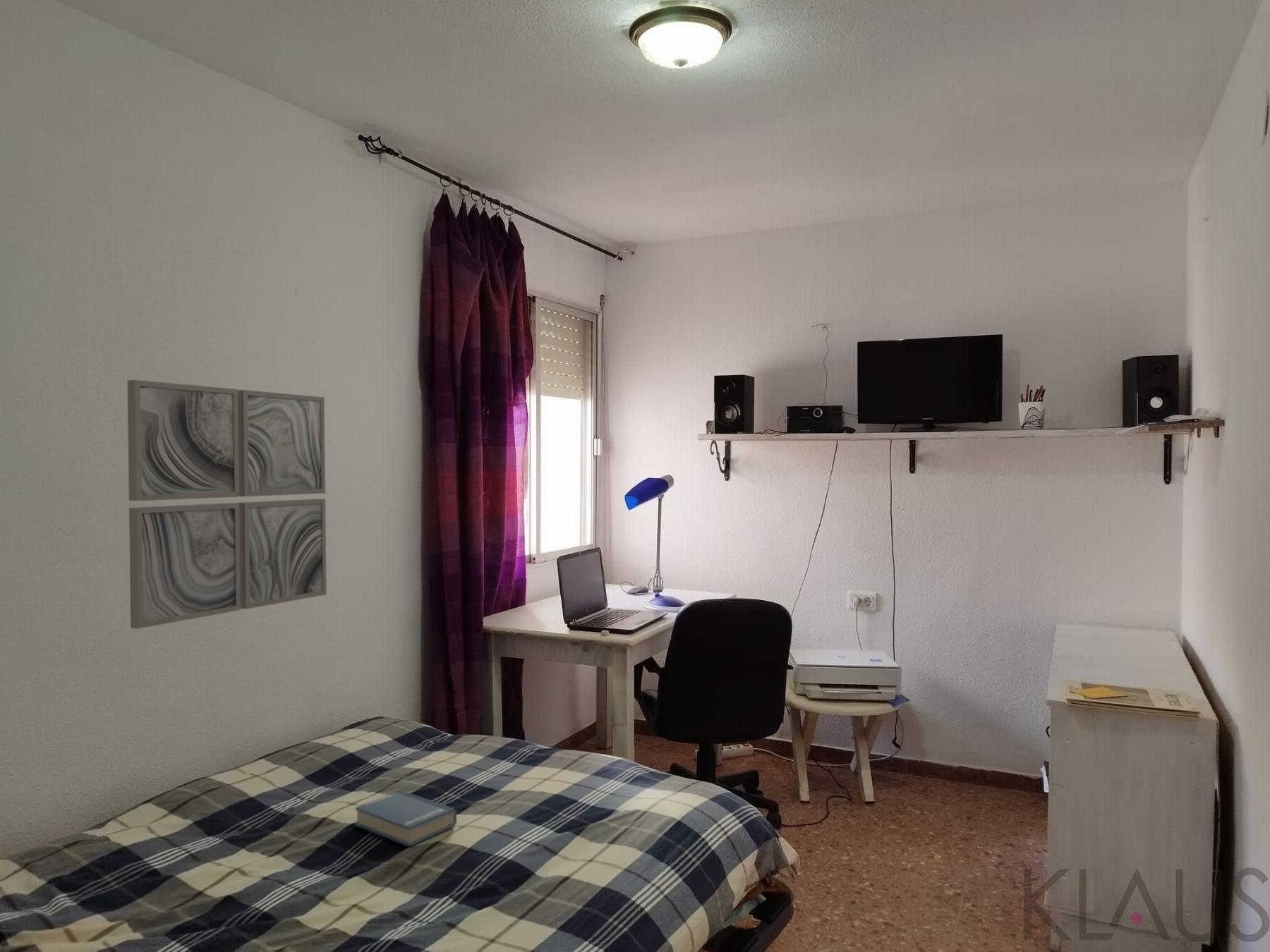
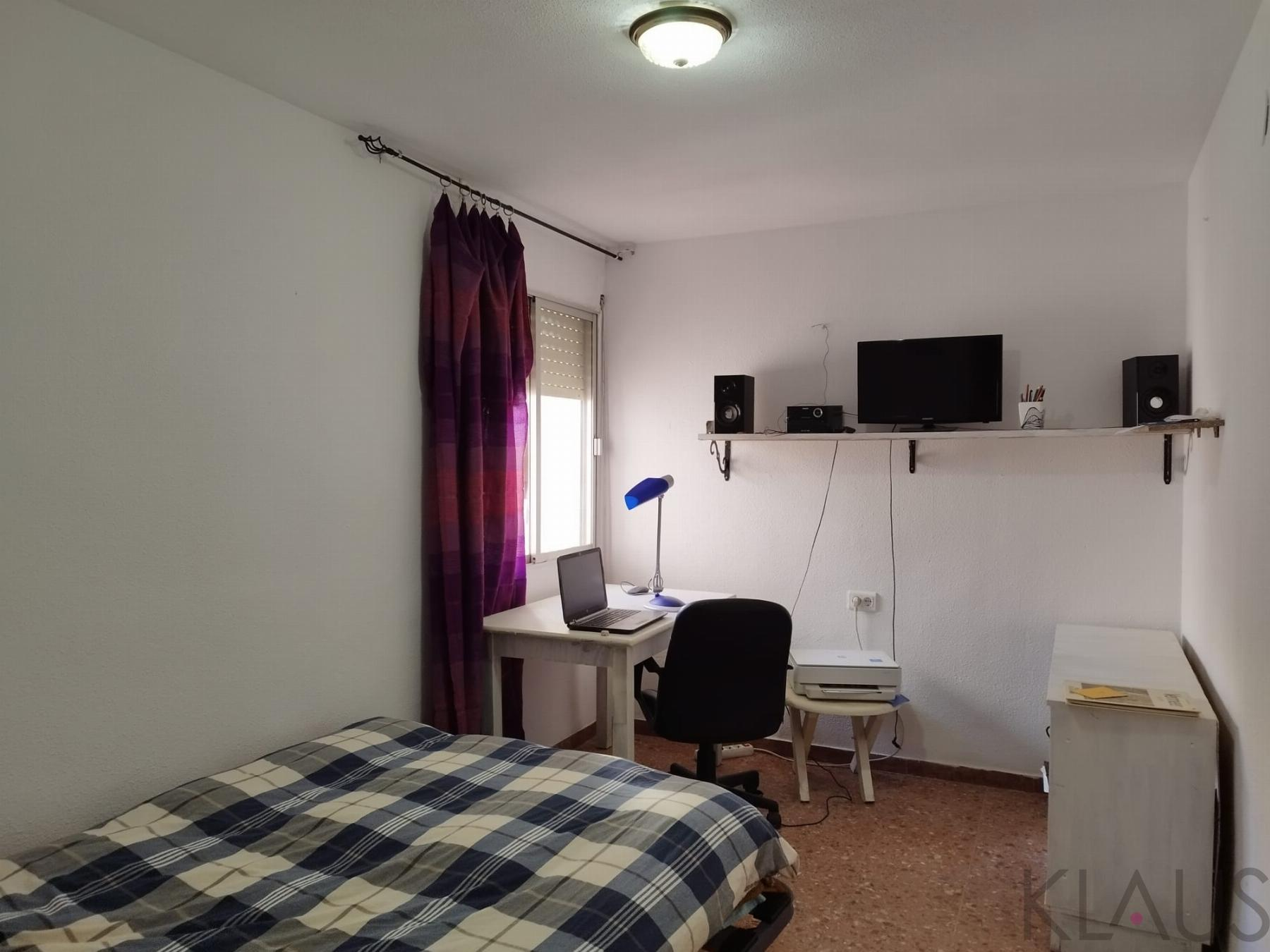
- wall art (238, 496)
- hardback book (406, 816)
